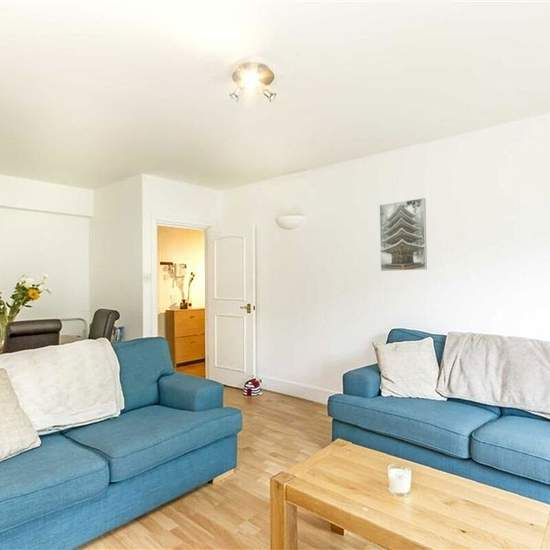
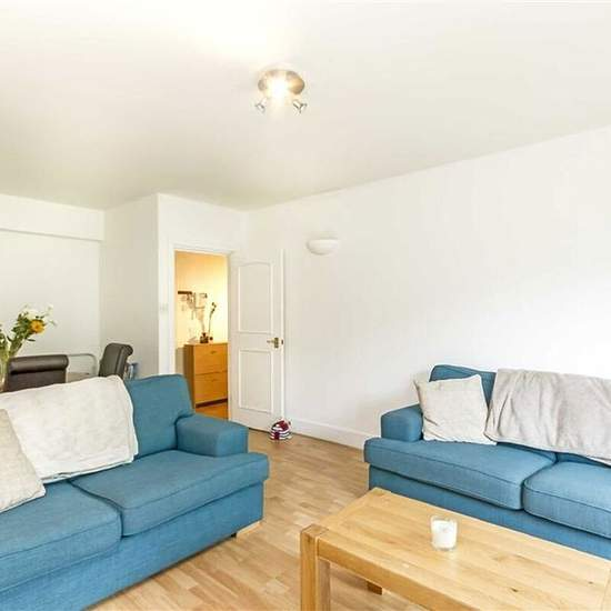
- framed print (402, 236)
